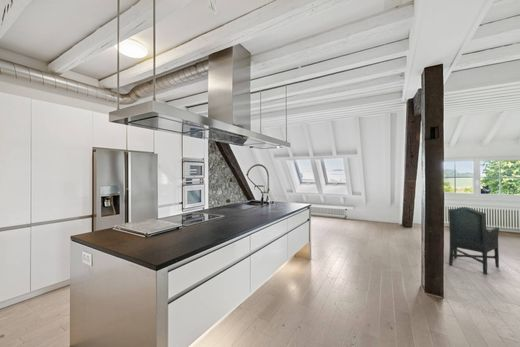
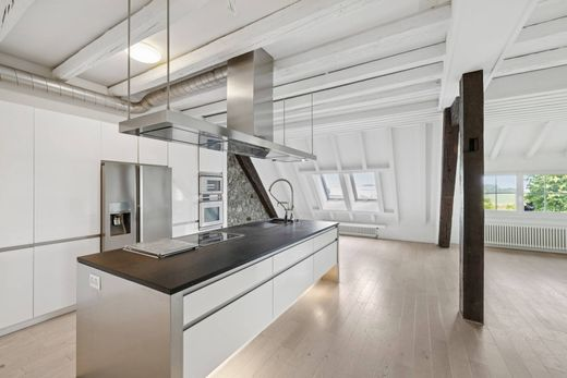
- chair (469, 235)
